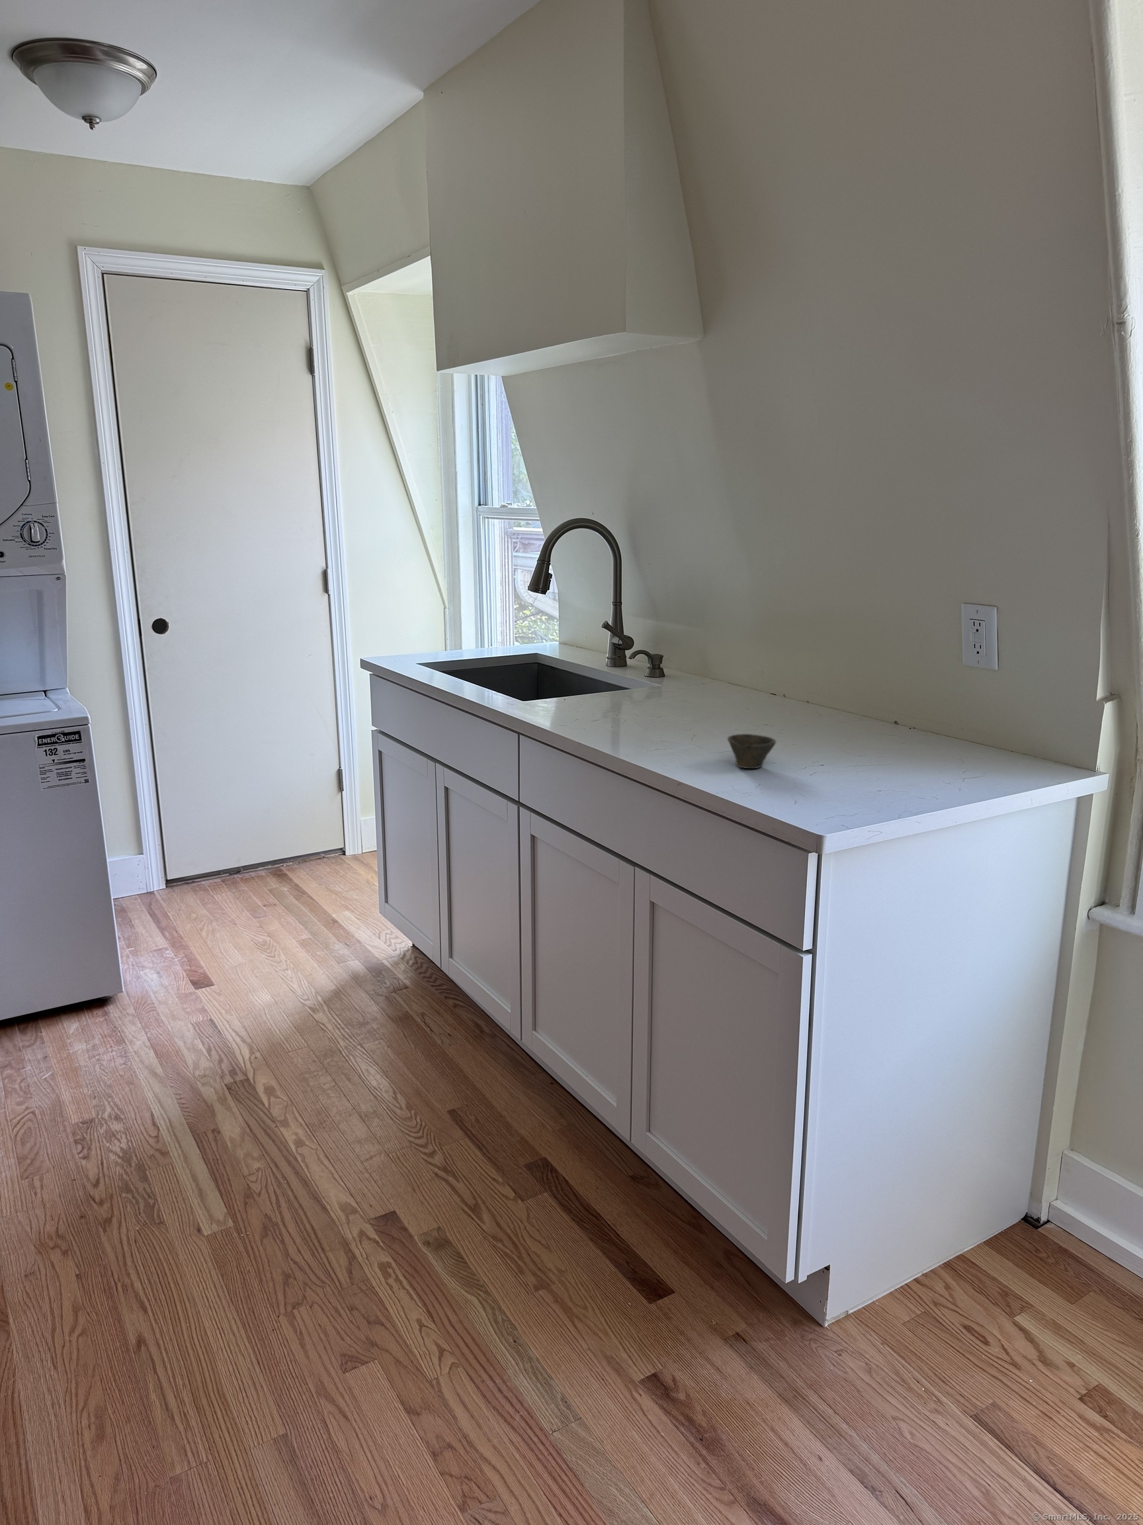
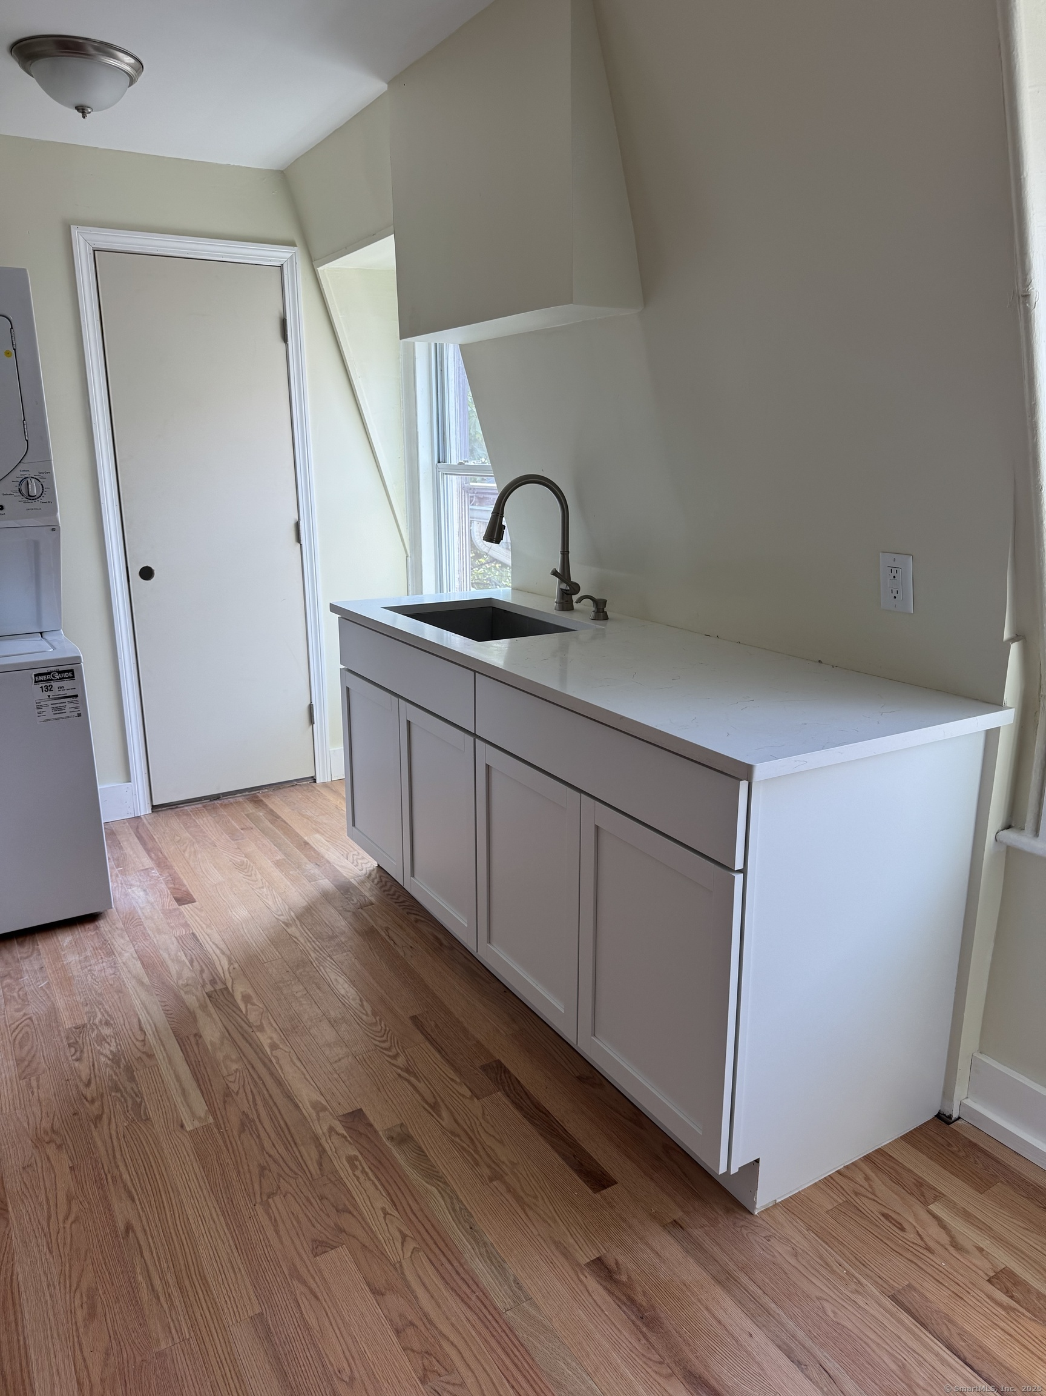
- cup (750, 752)
